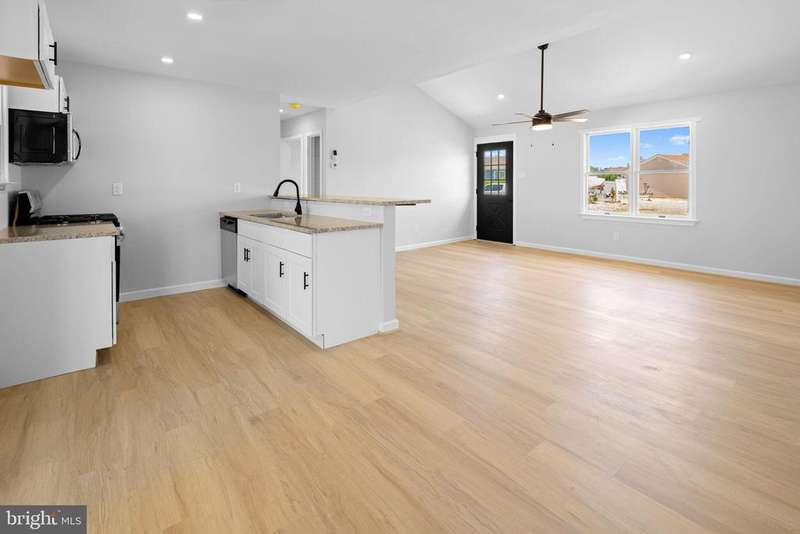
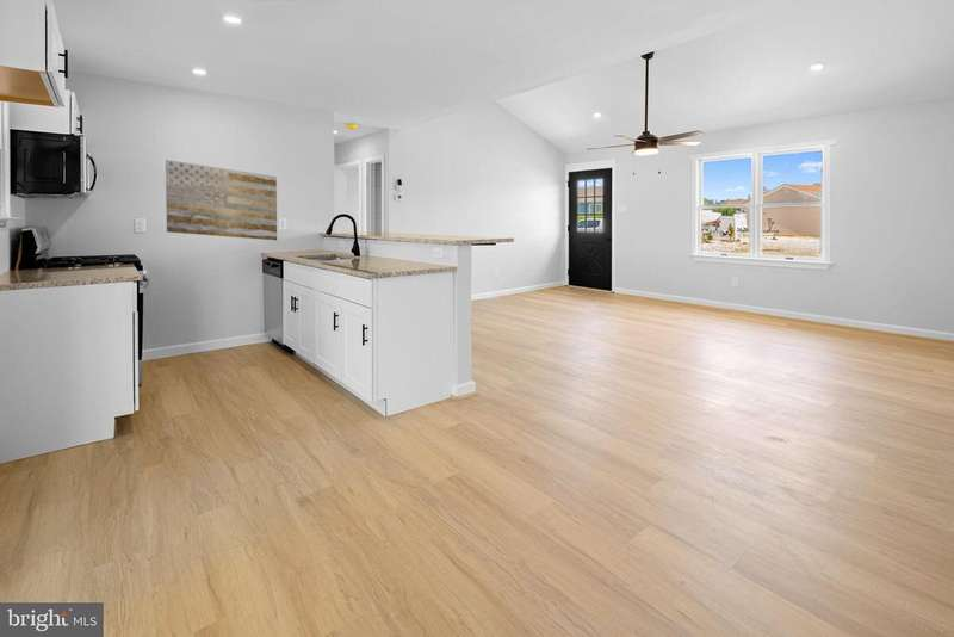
+ wall art (224, 202)
